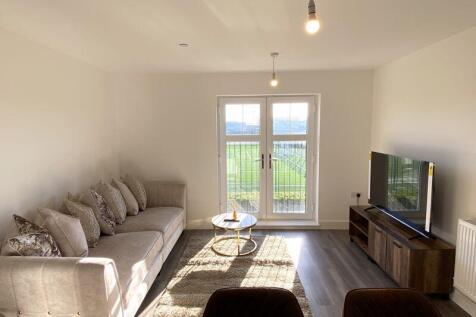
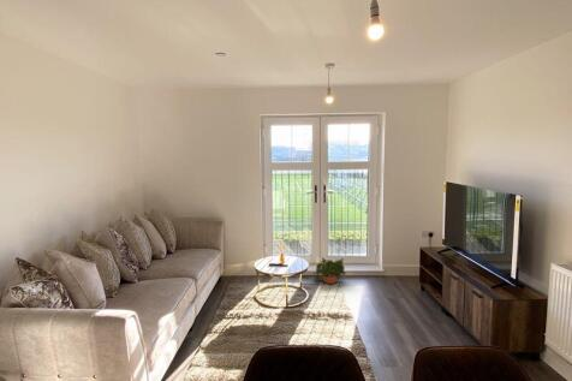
+ potted plant (329, 270)
